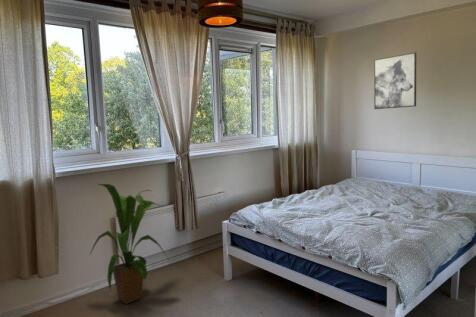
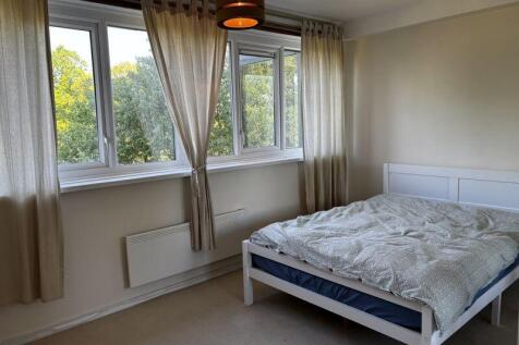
- house plant (134, 237)
- wall art (394, 82)
